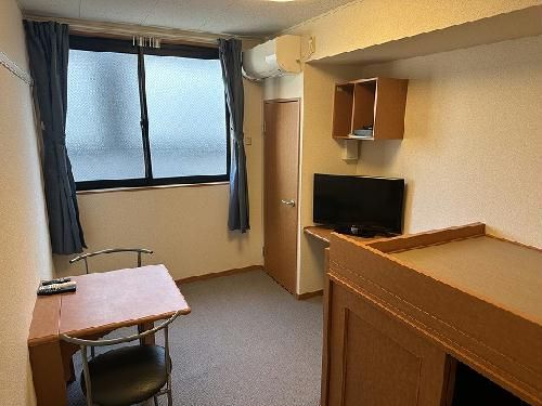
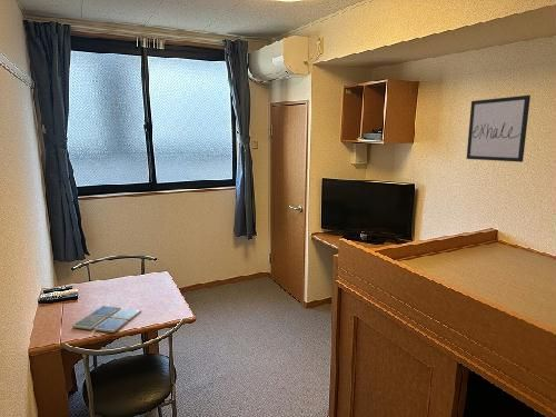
+ drink coaster (108, 318)
+ wall art (495, 129)
